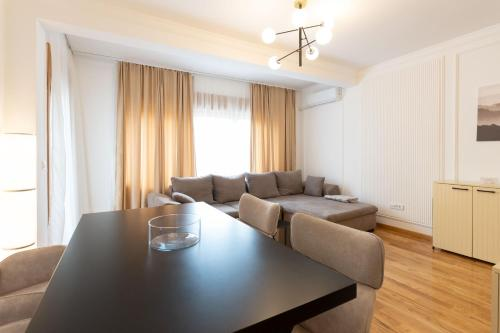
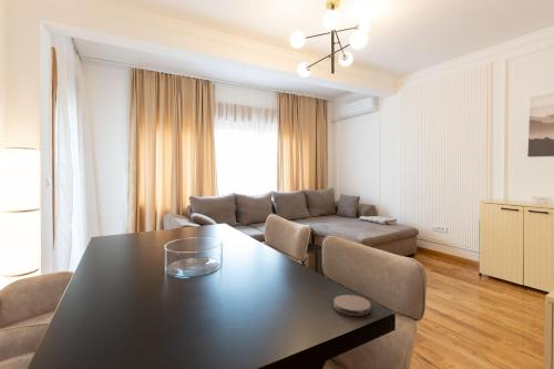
+ coaster (351, 304)
